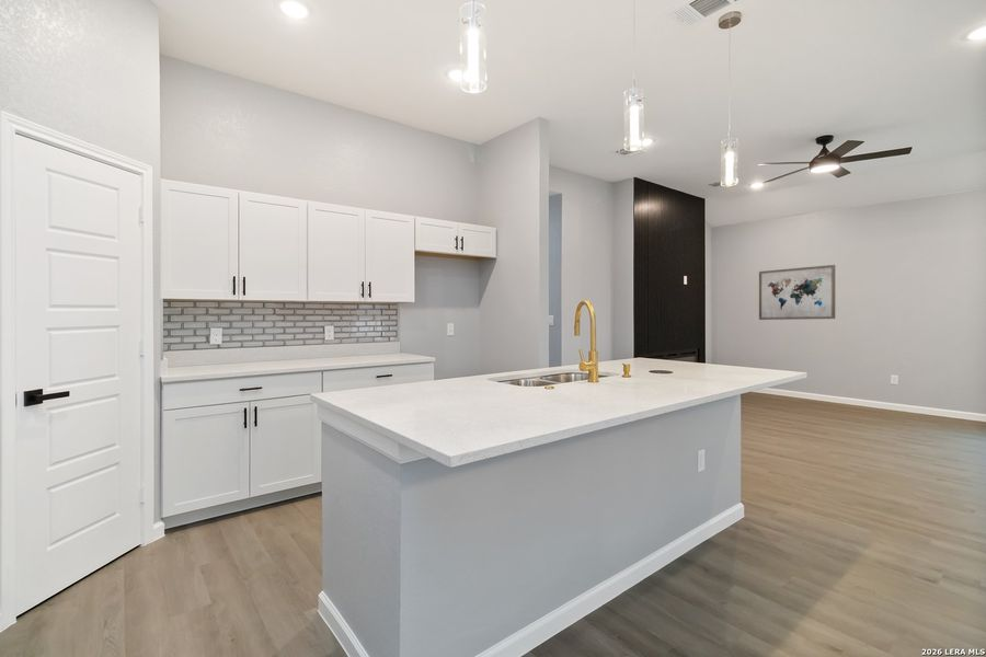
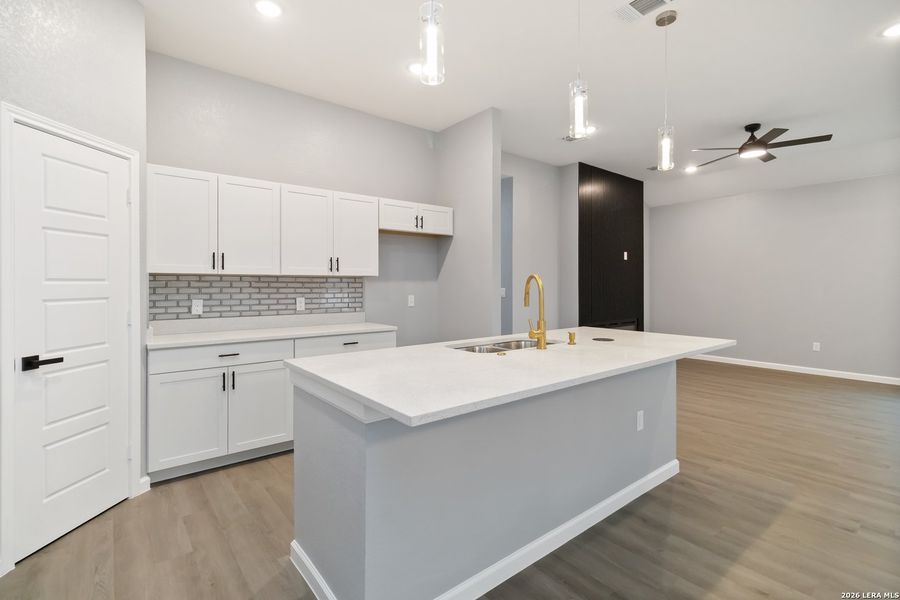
- wall art (794, 293)
